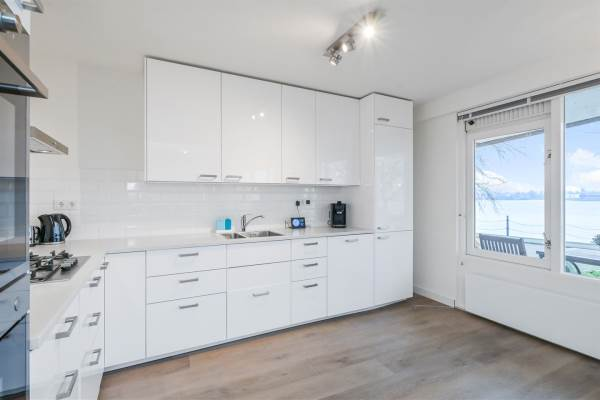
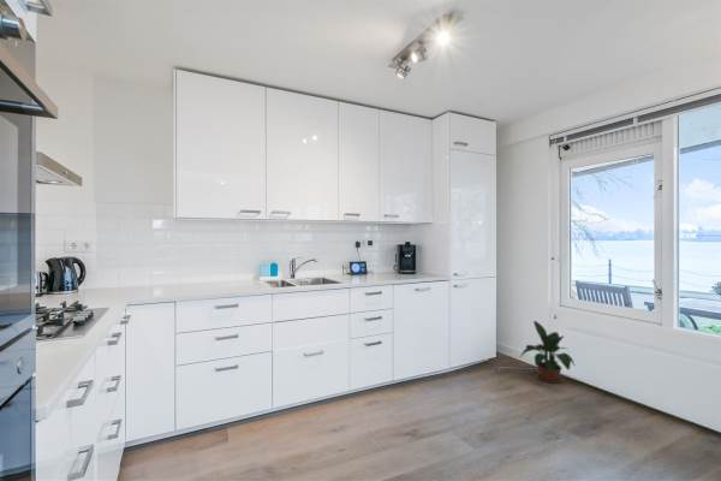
+ potted plant (549, 350)
